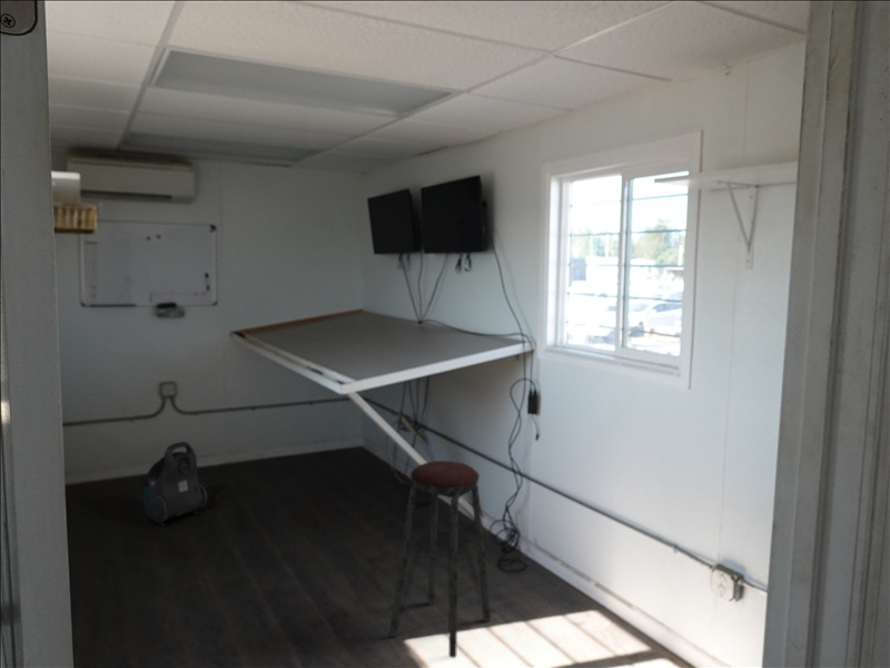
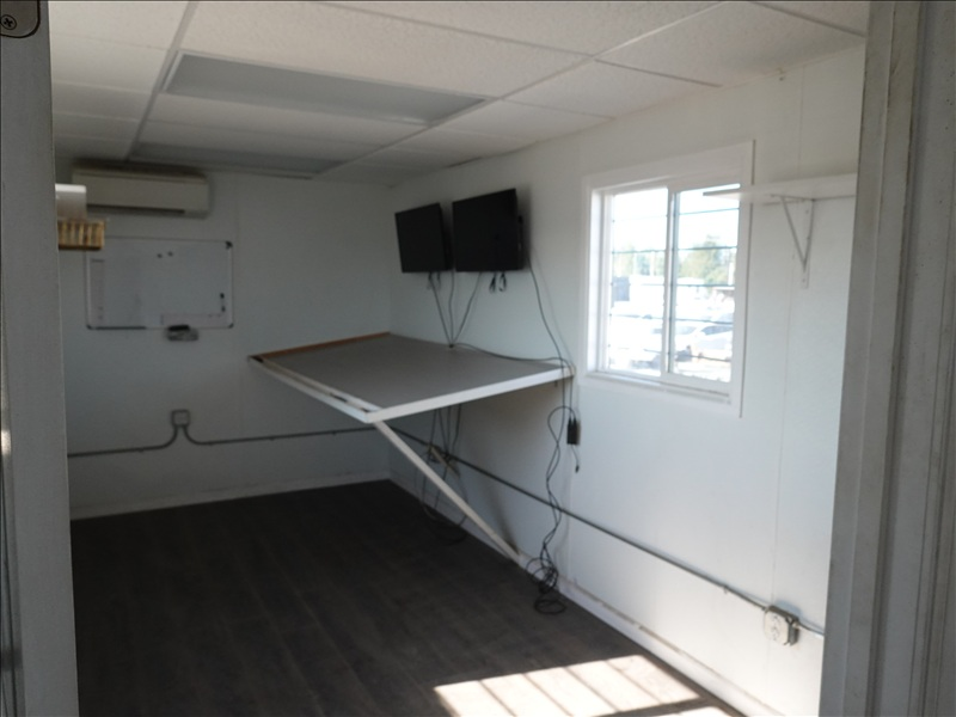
- vacuum cleaner (172, 479)
- music stool (435, 548)
